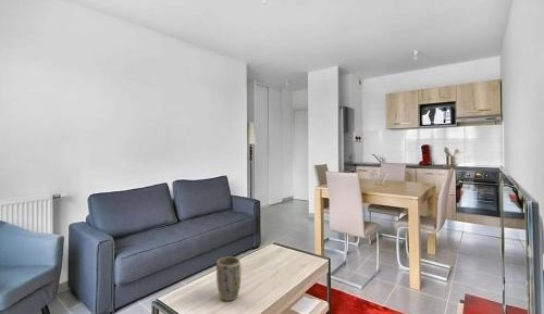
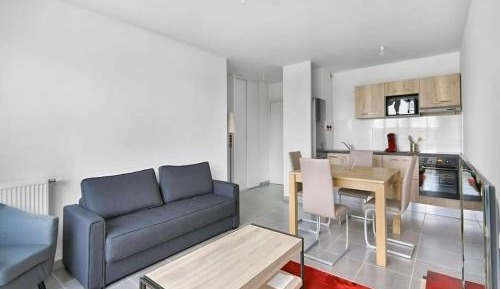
- plant pot (228, 278)
